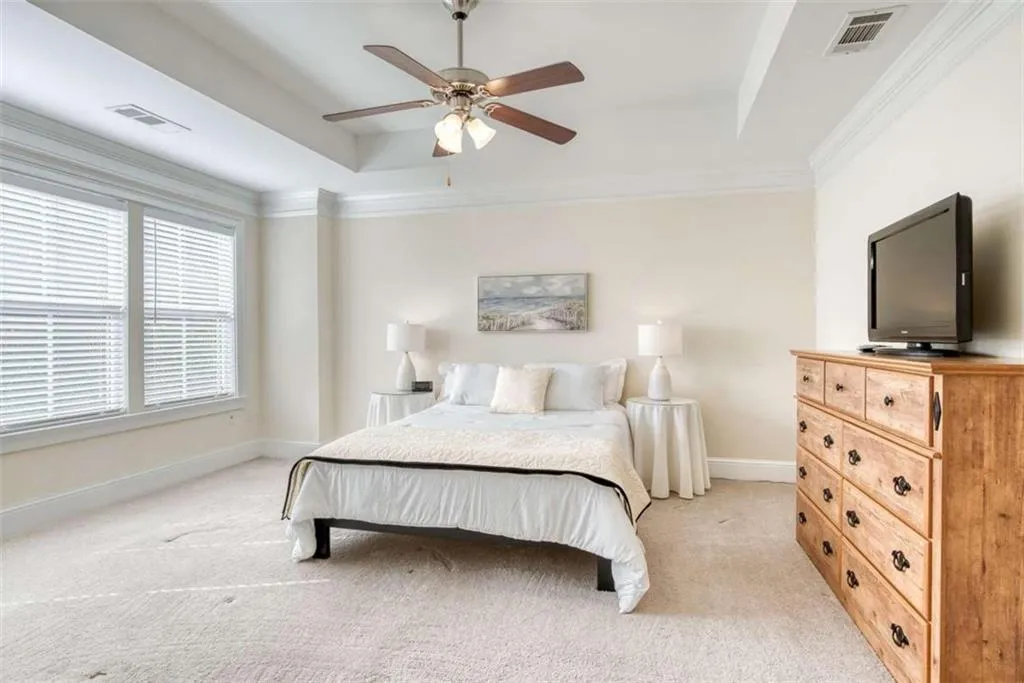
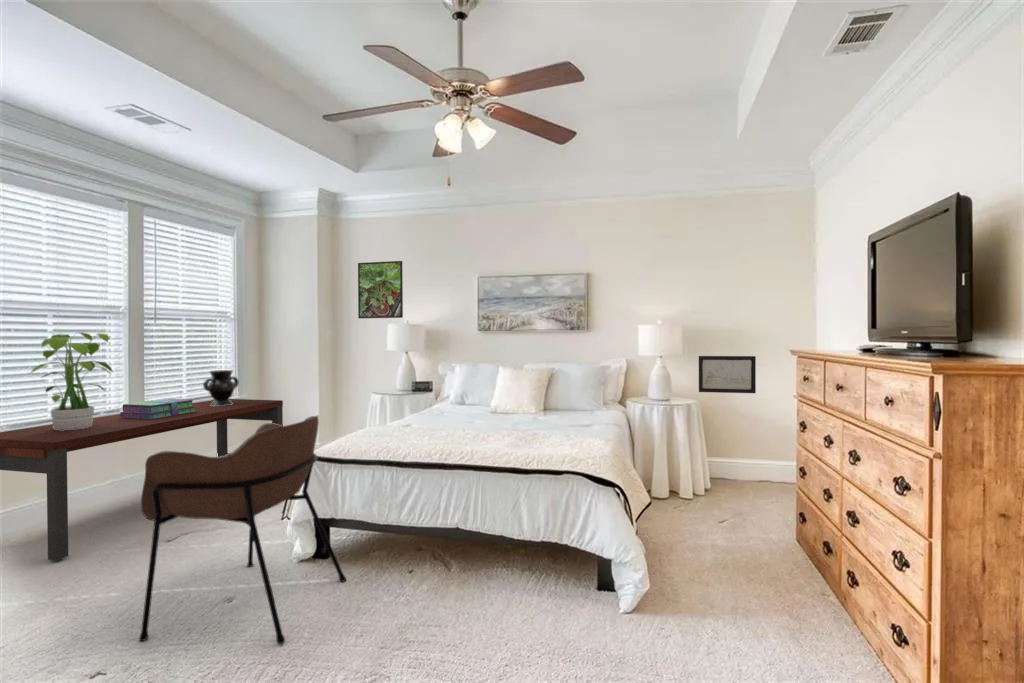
+ armchair (250, 511)
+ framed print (380, 290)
+ decorative vase (221, 387)
+ potted plant (73, 379)
+ bench (157, 433)
+ wall art (726, 374)
+ stack of books (159, 407)
